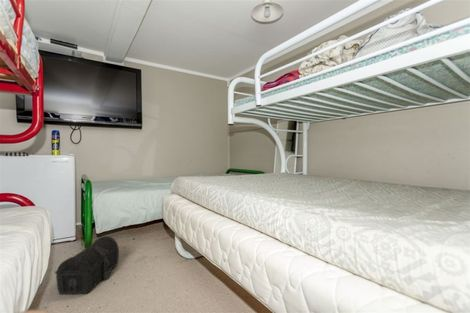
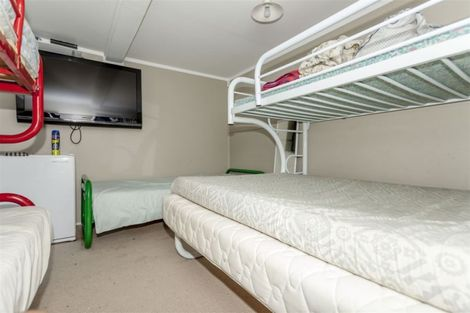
- treasure chest (92, 262)
